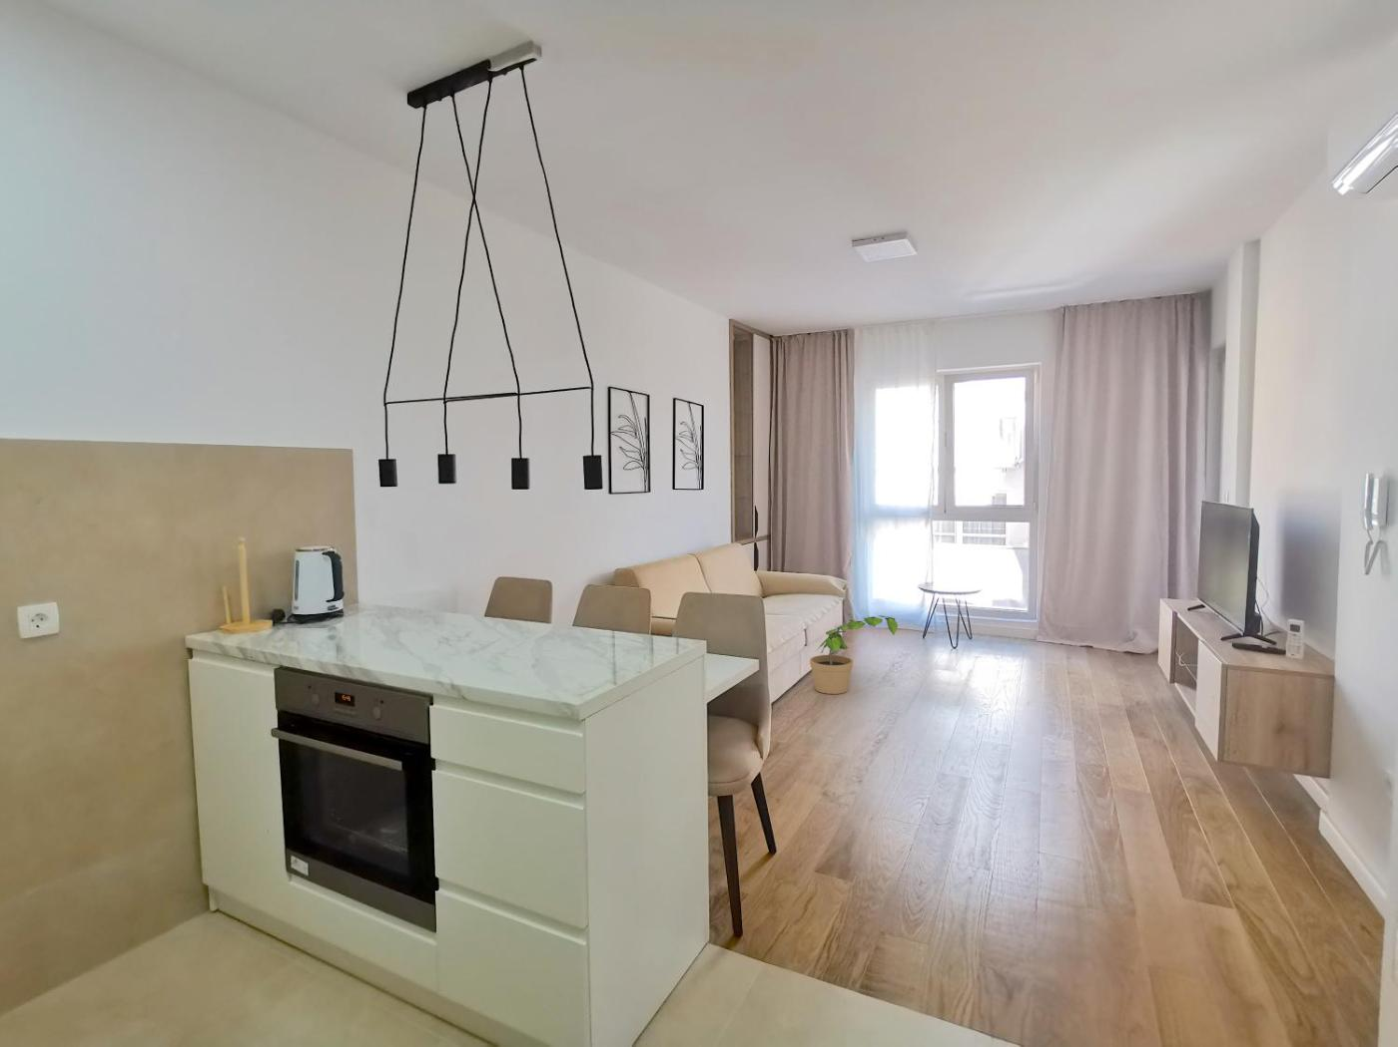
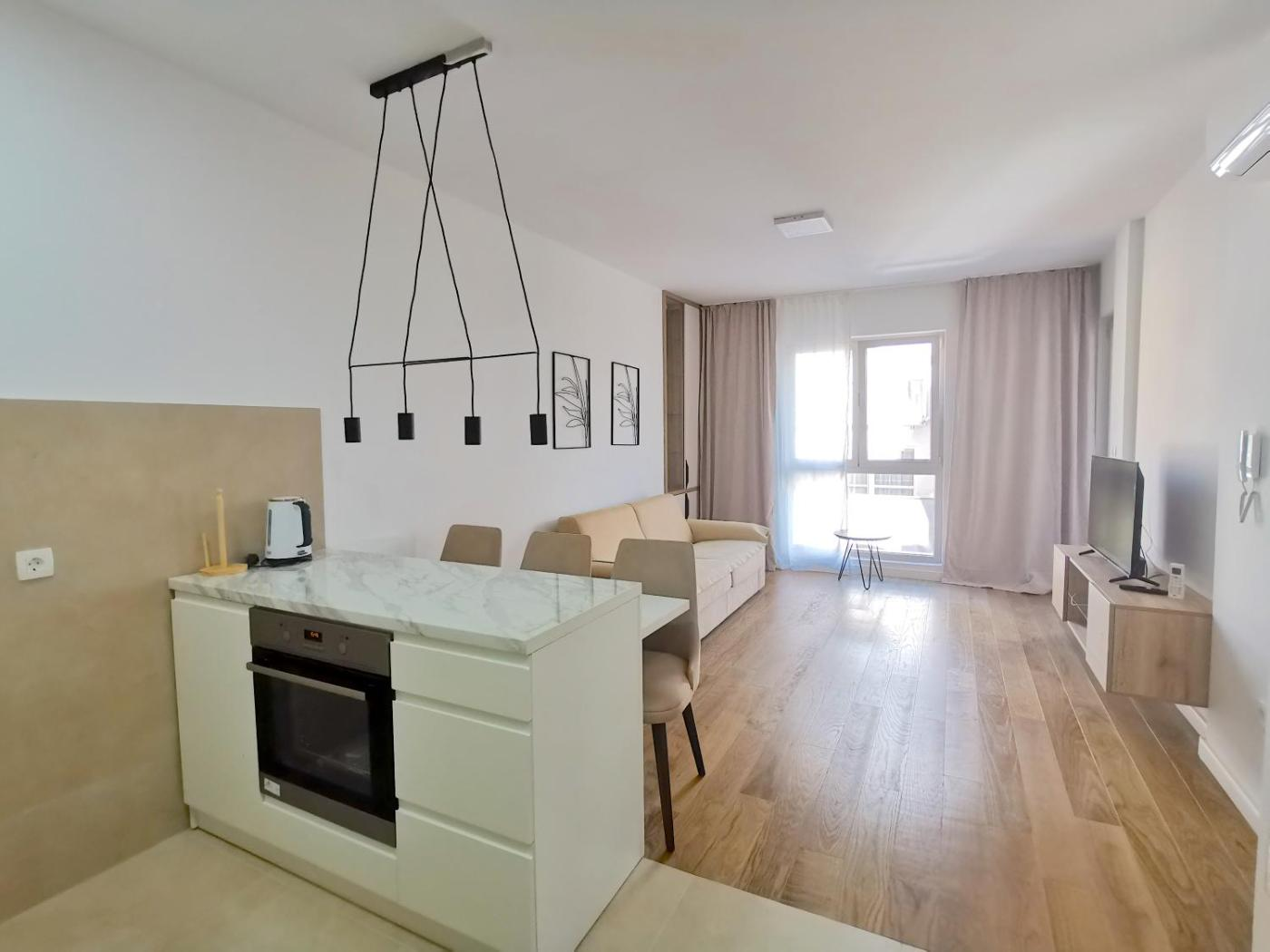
- potted plant (850, 658)
